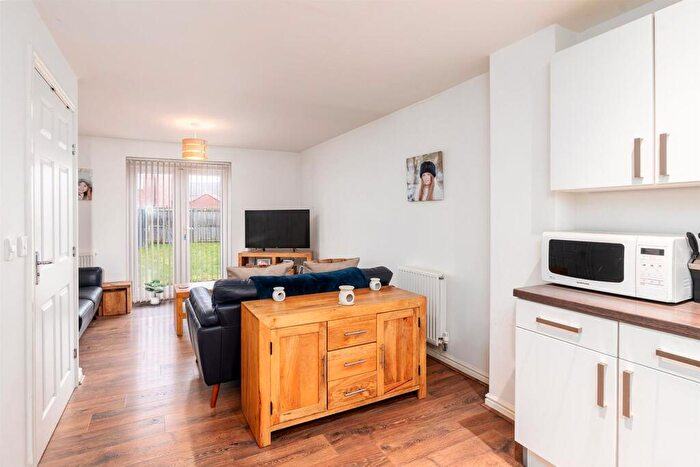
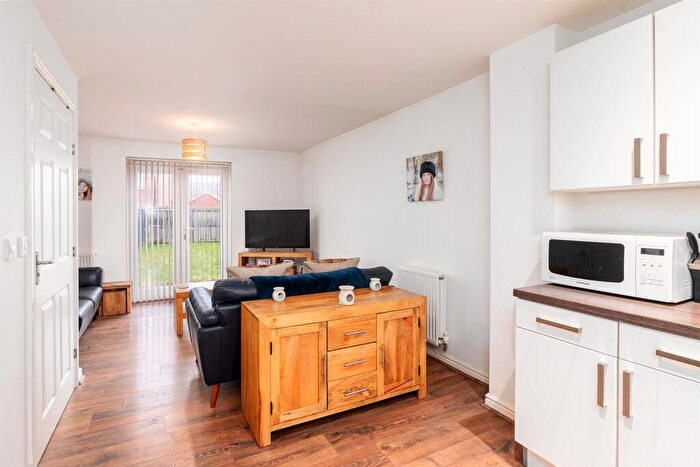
- potted plant (156, 291)
